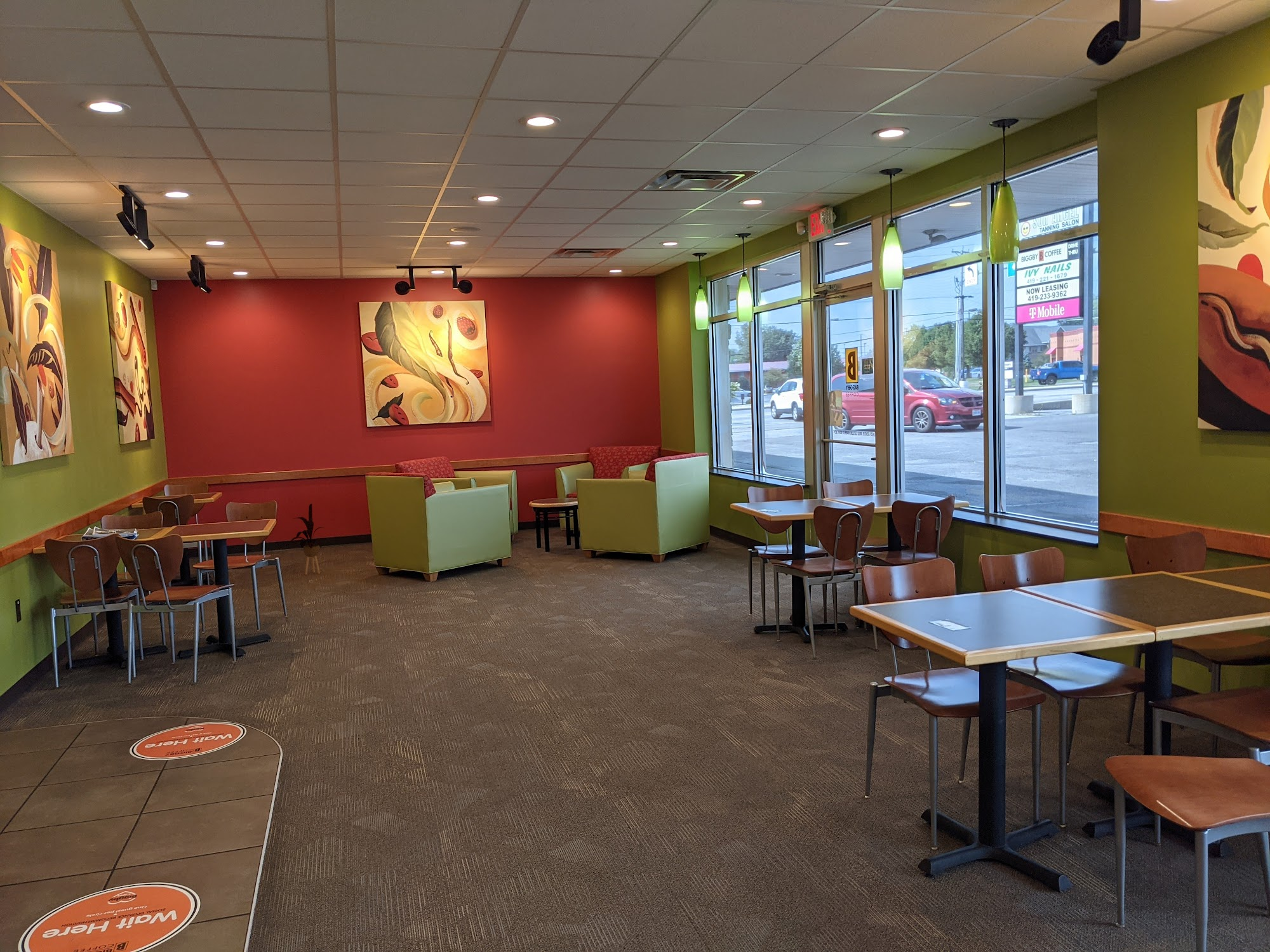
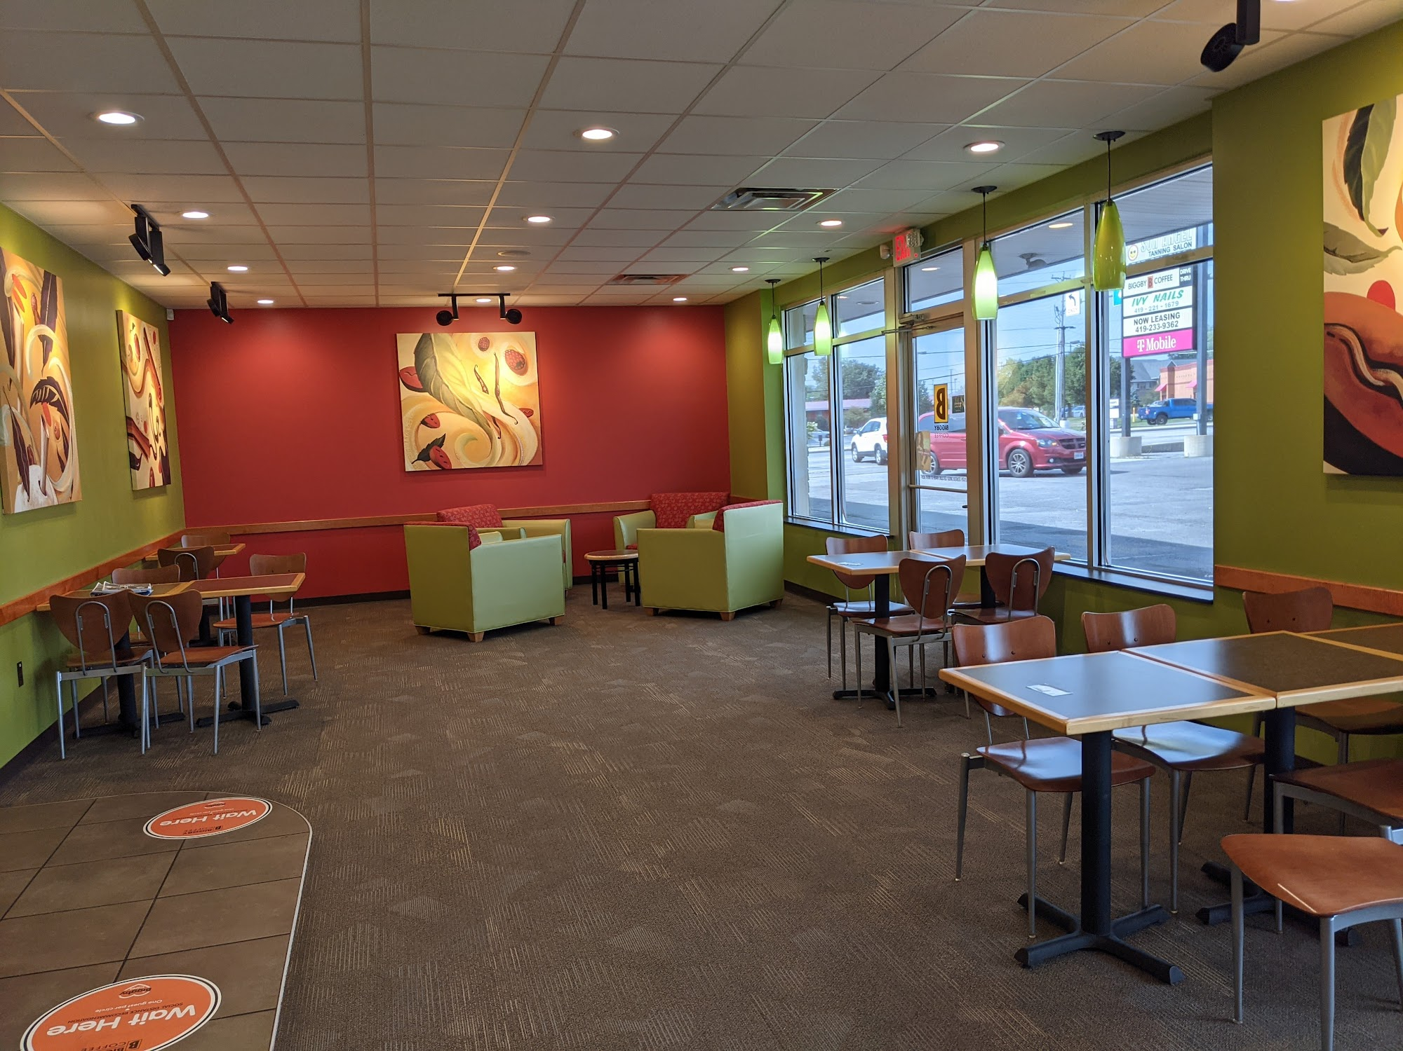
- house plant (306, 539)
